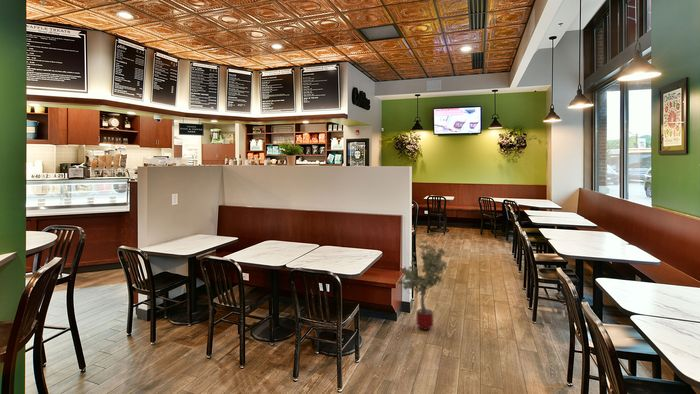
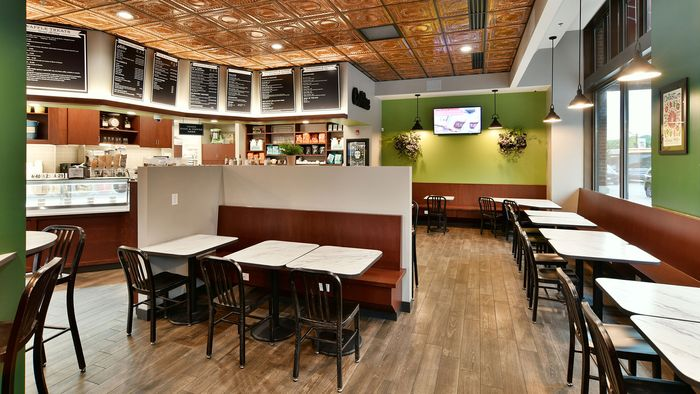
- potted tree (419, 283)
